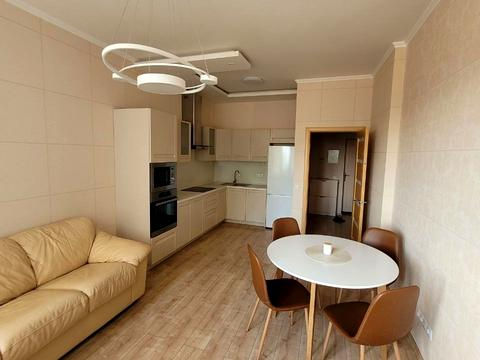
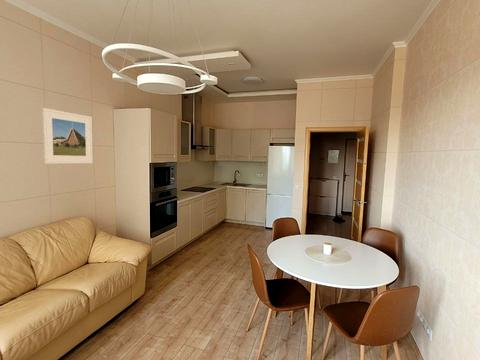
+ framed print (69, 138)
